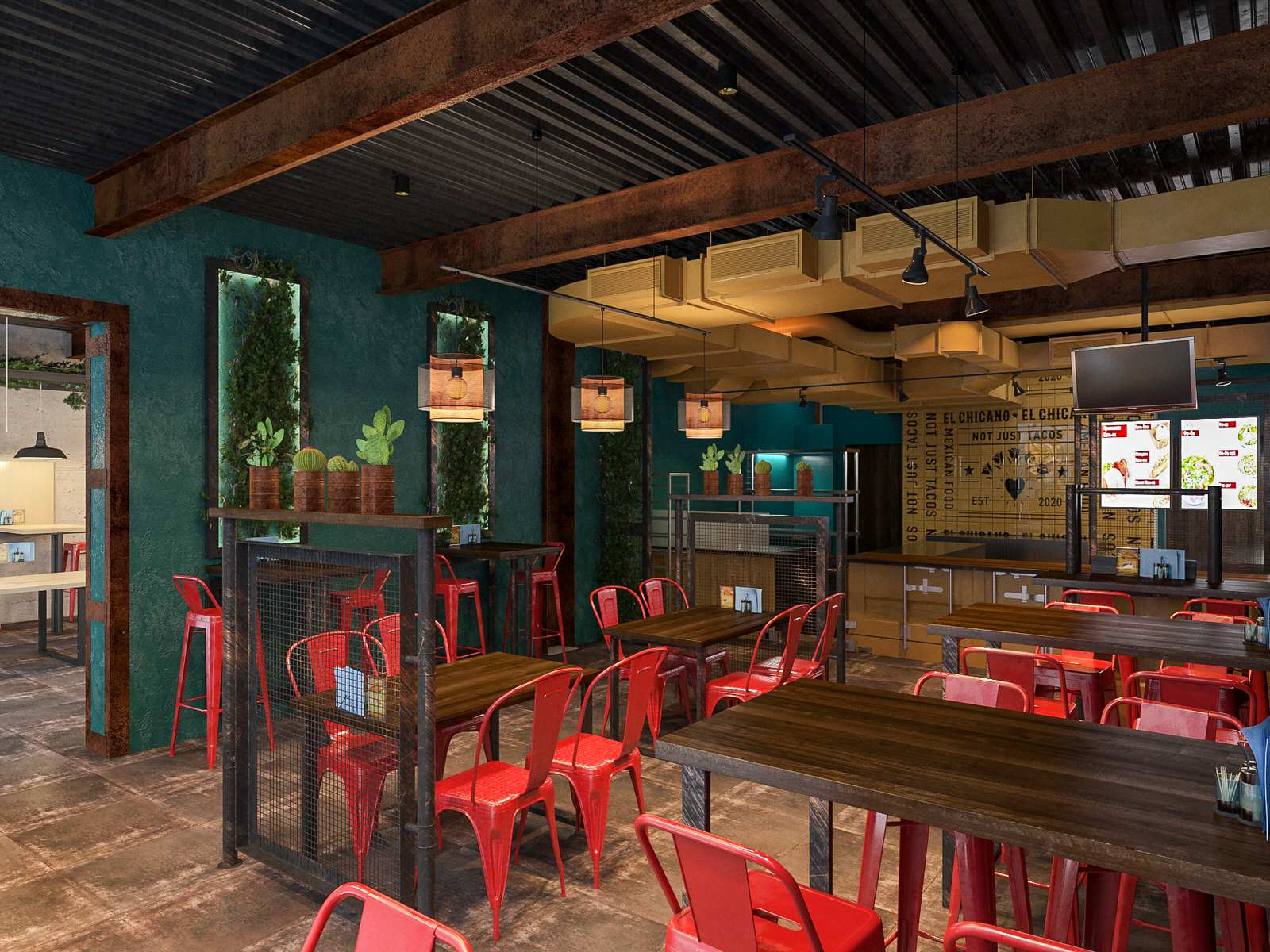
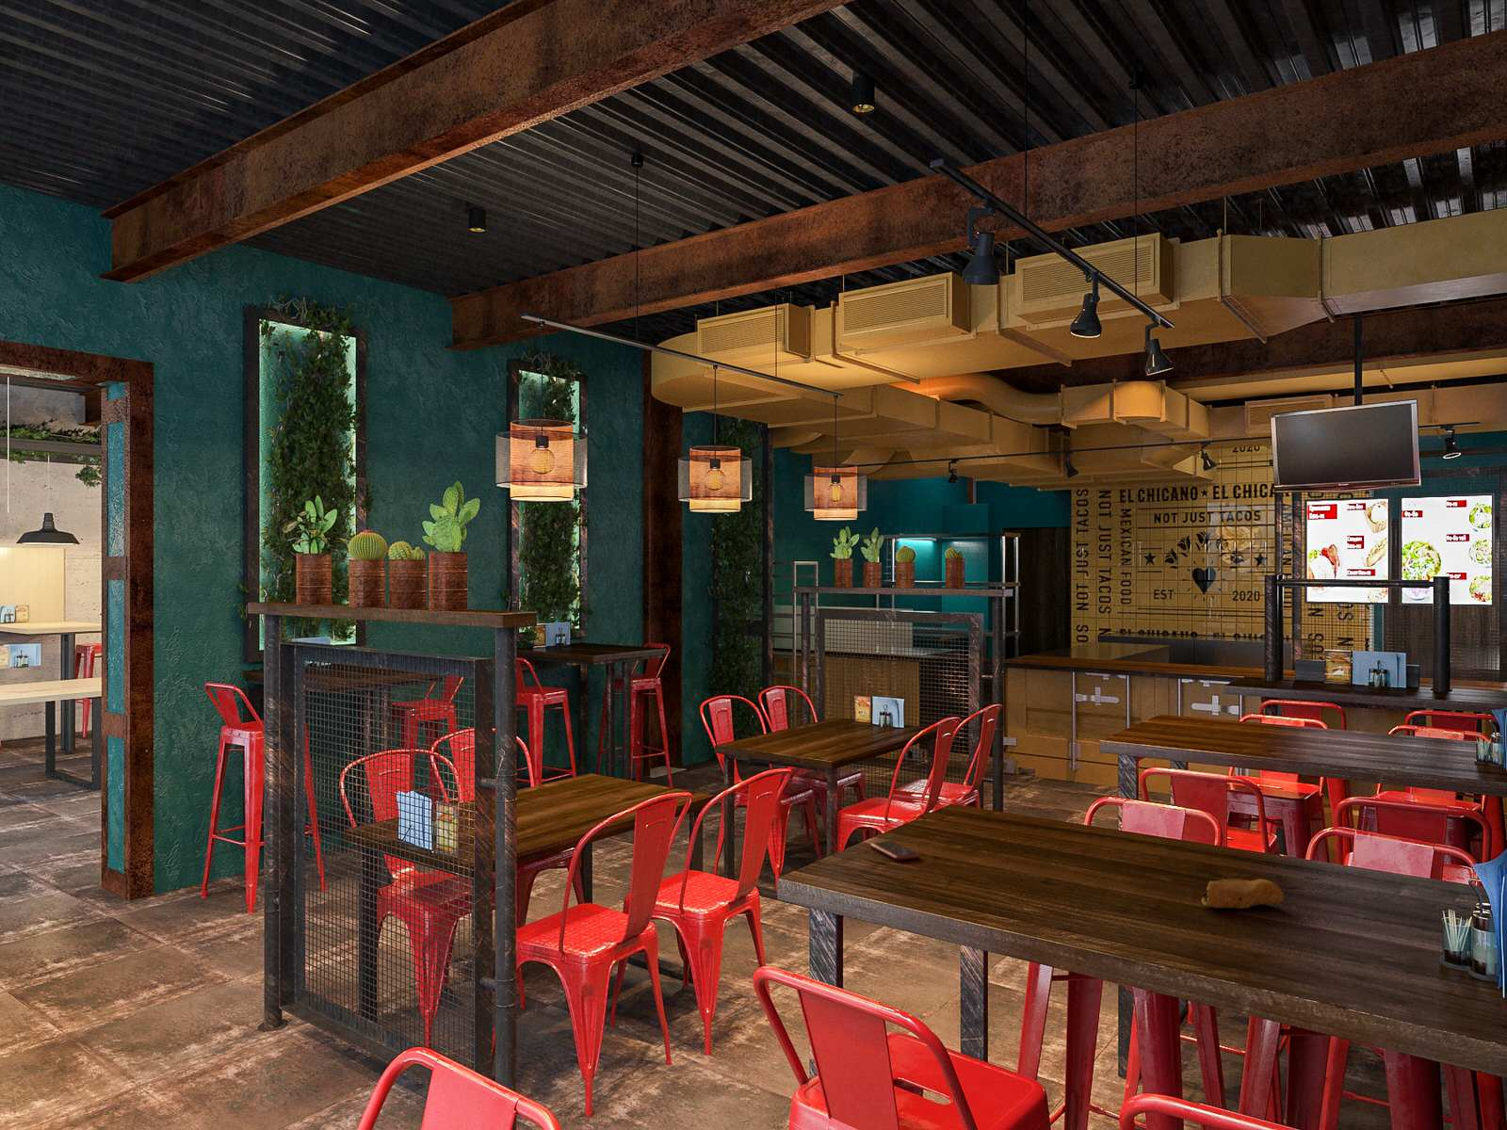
+ smartphone (895, 850)
+ taco (1233, 893)
